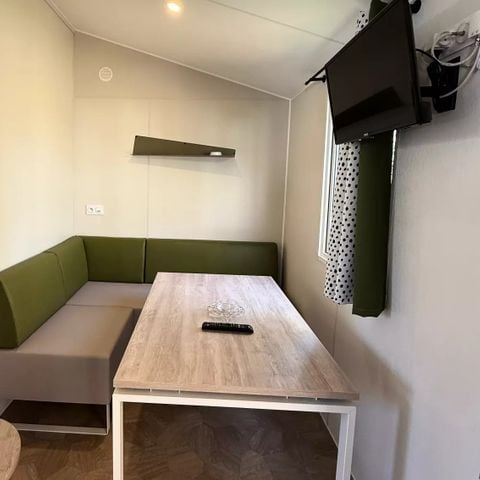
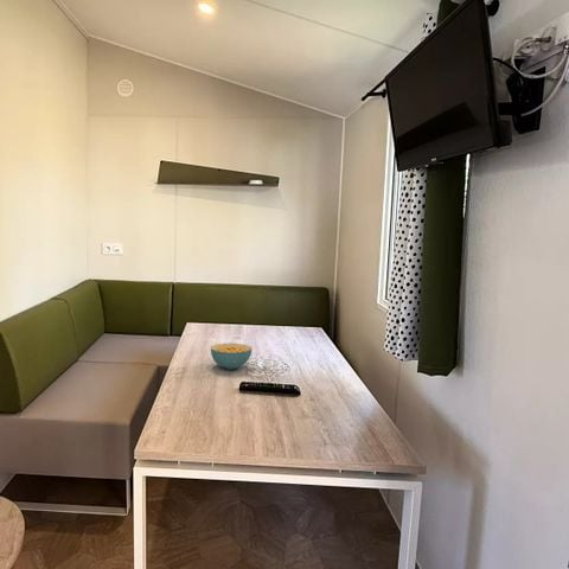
+ cereal bowl (230, 357)
